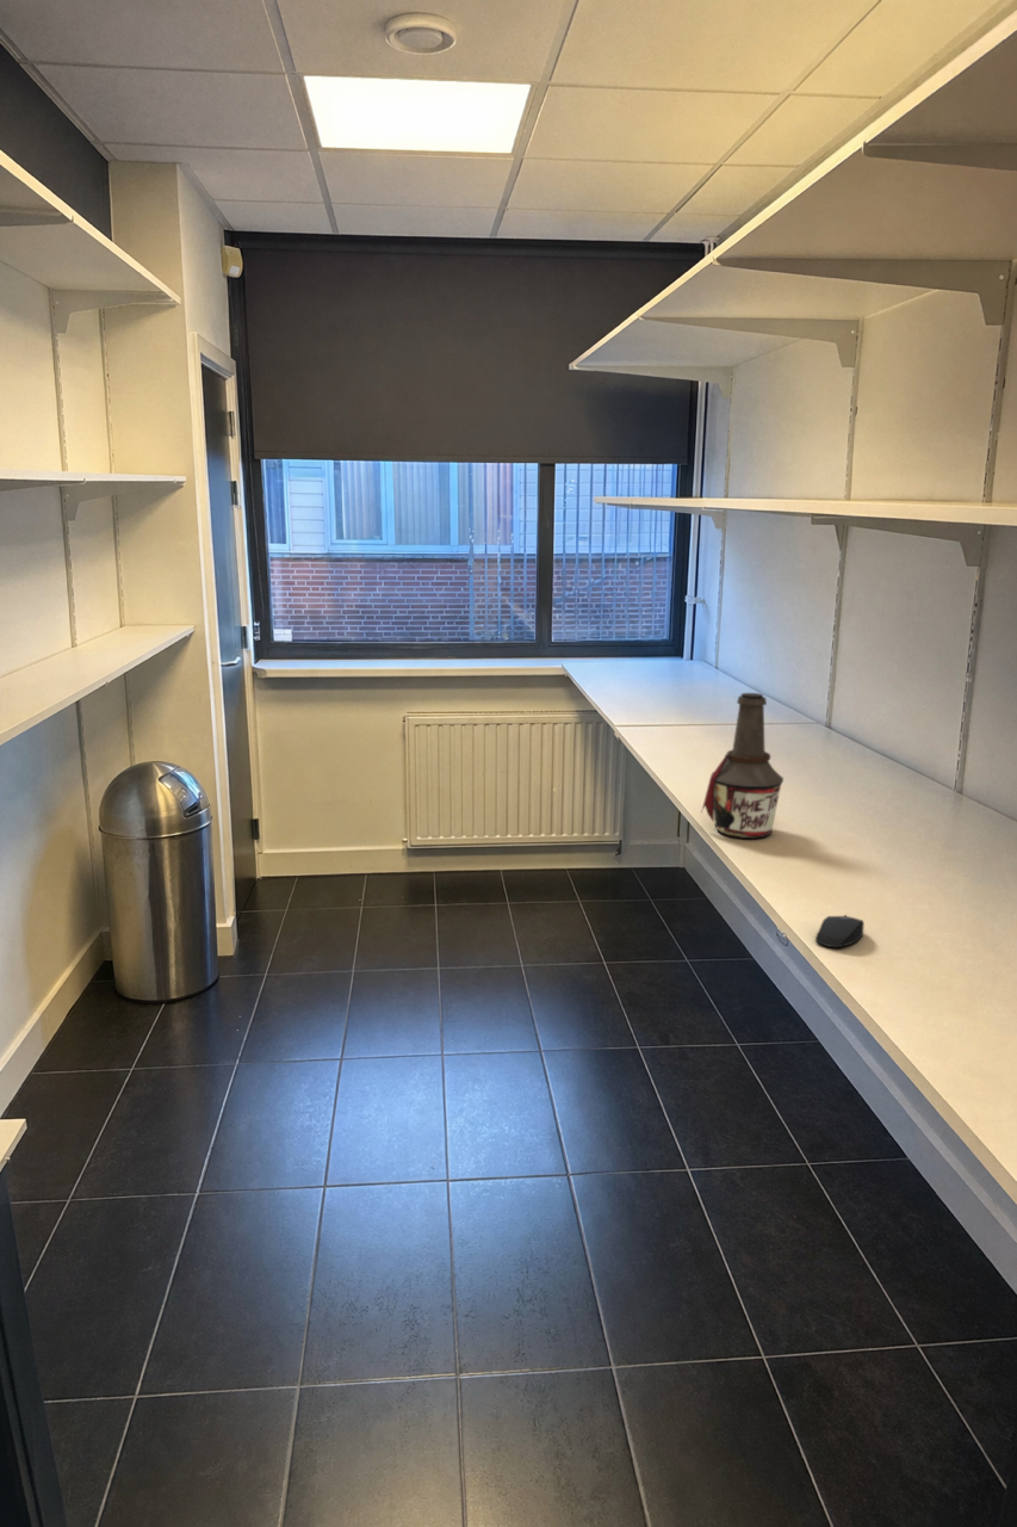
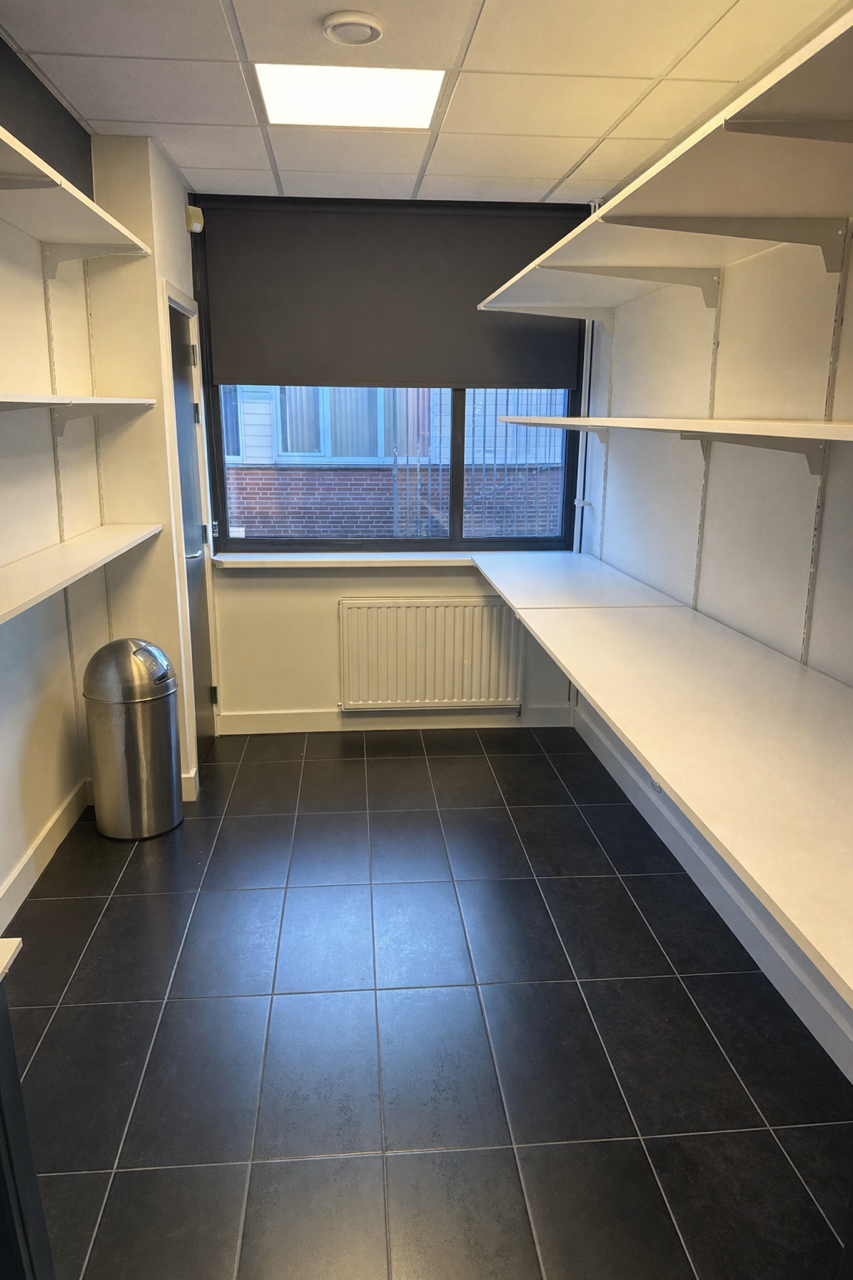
- mouse (839, 927)
- bottle (744, 764)
